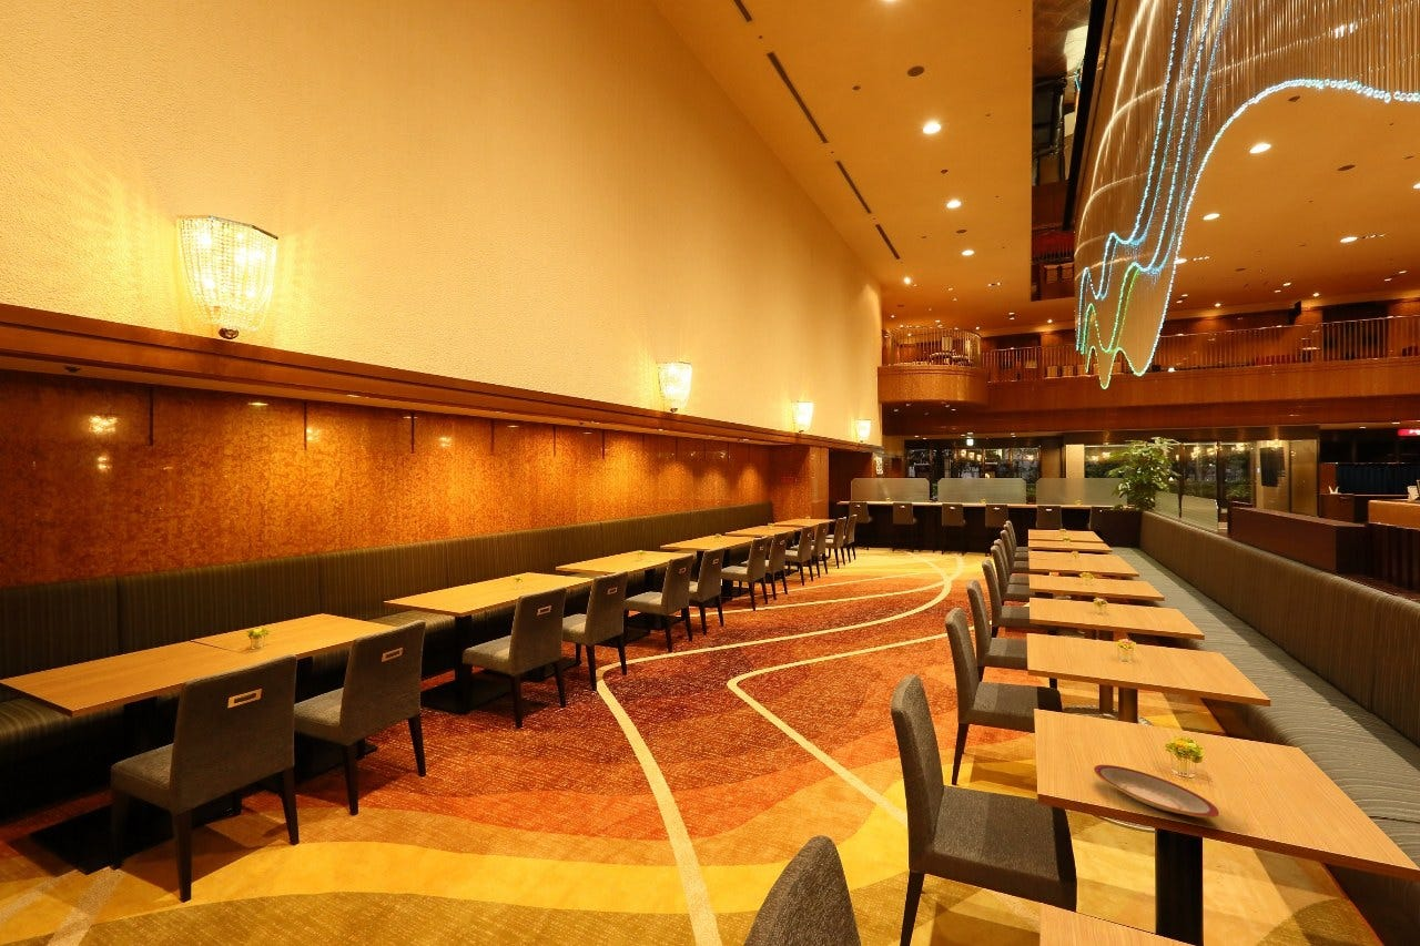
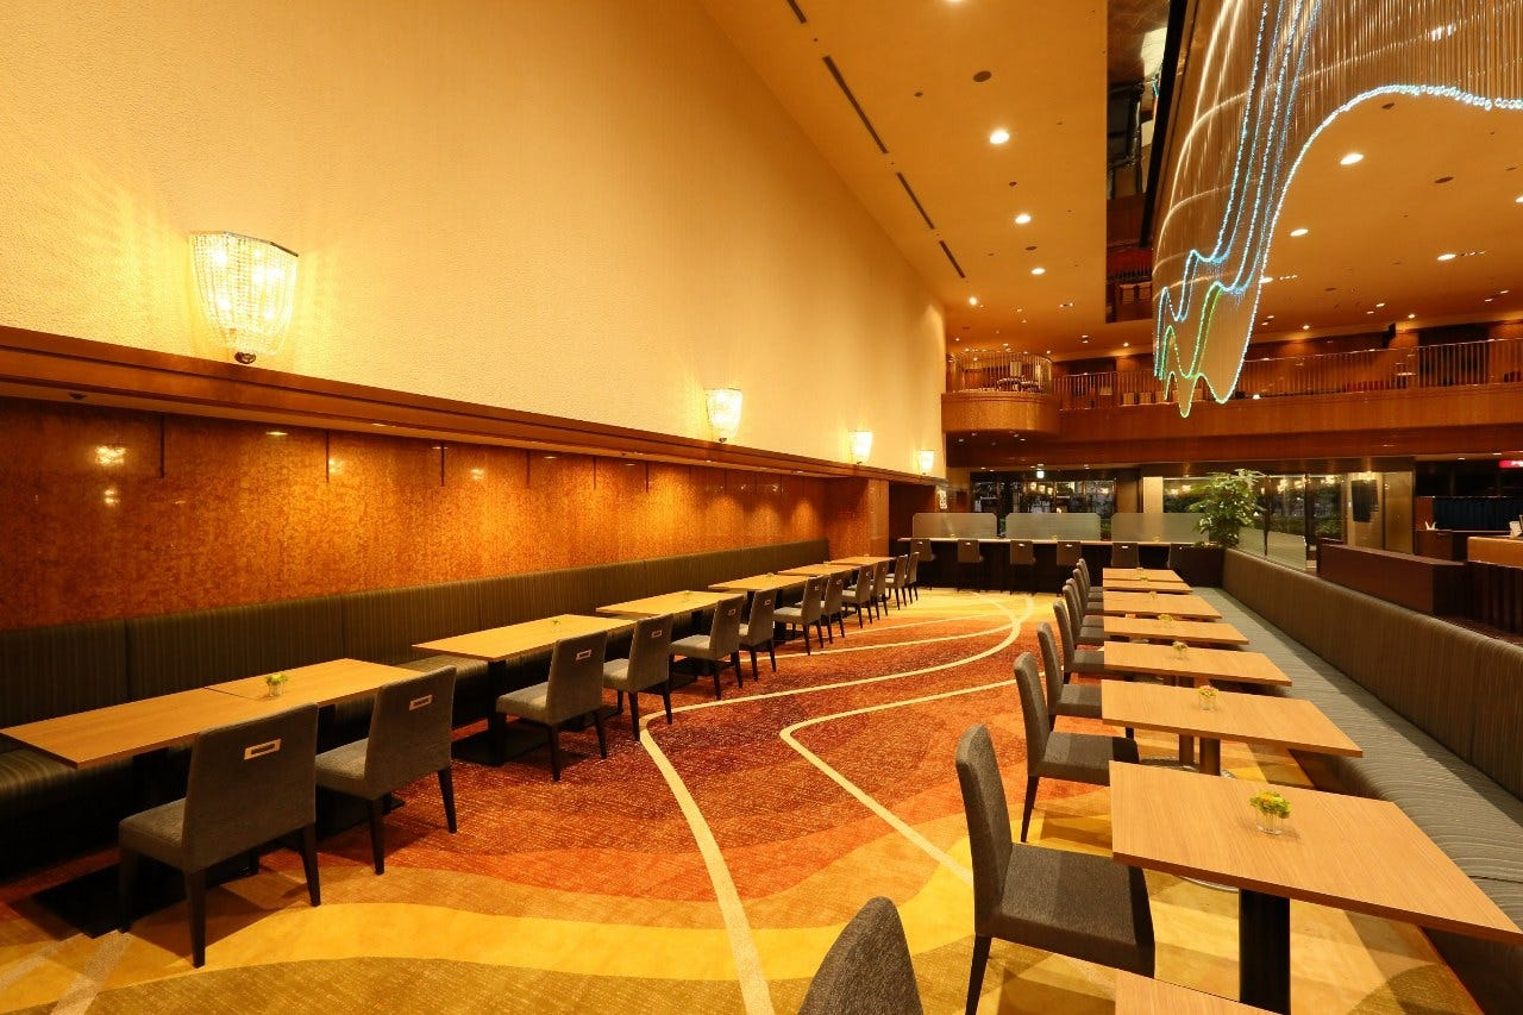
- plate (1152, 793)
